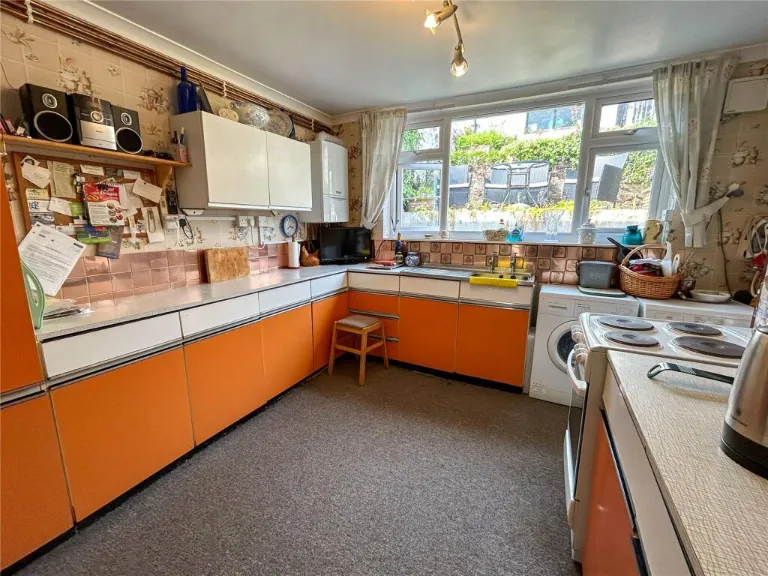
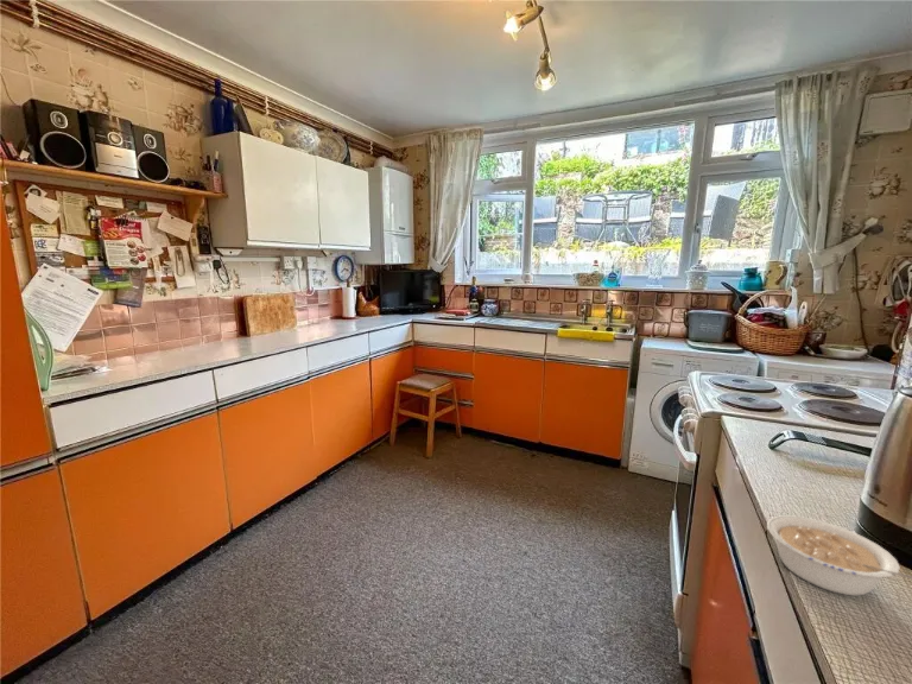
+ legume (830, 556)
